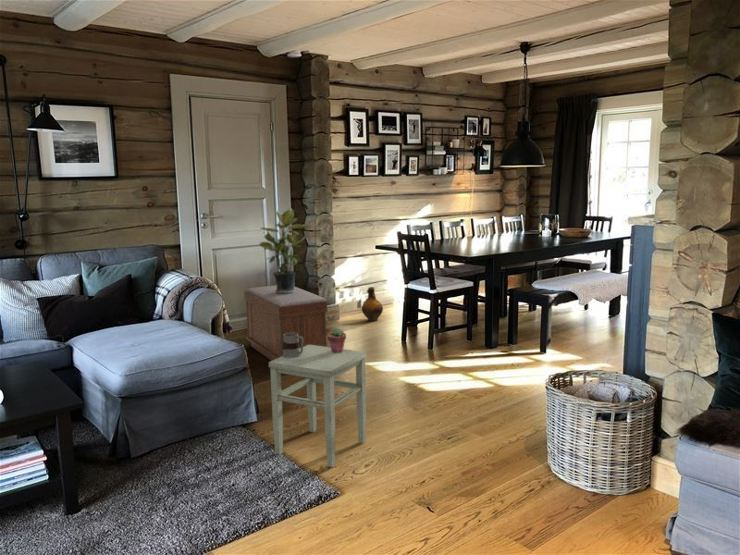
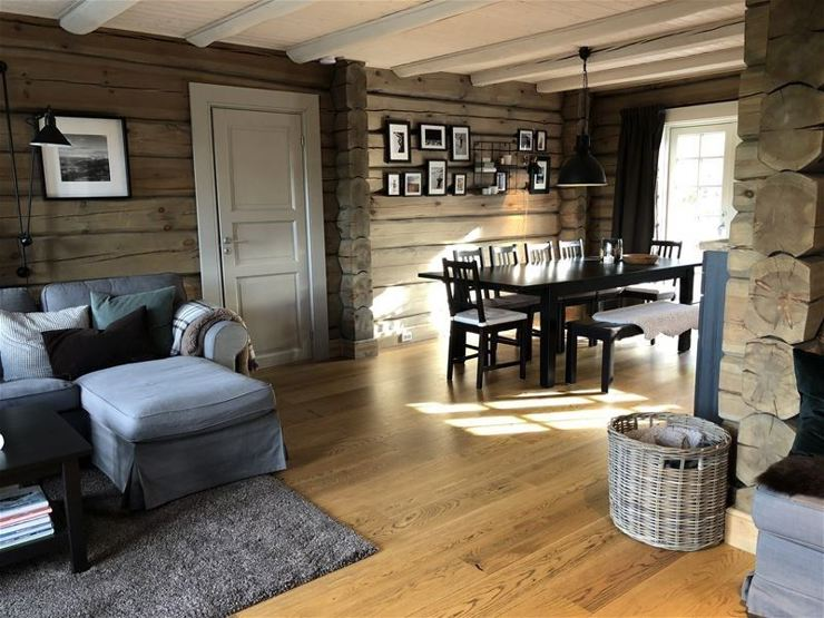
- mug (293, 344)
- bench (285, 322)
- stool (320, 402)
- potted plant (284, 250)
- potted succulent (337, 339)
- ceramic jug (372, 303)
